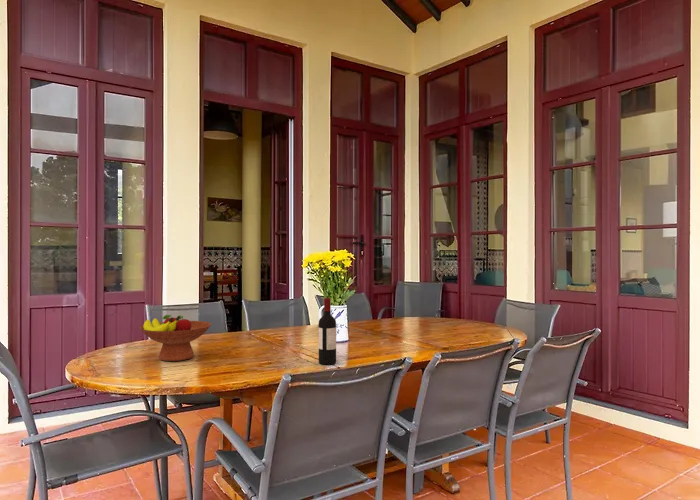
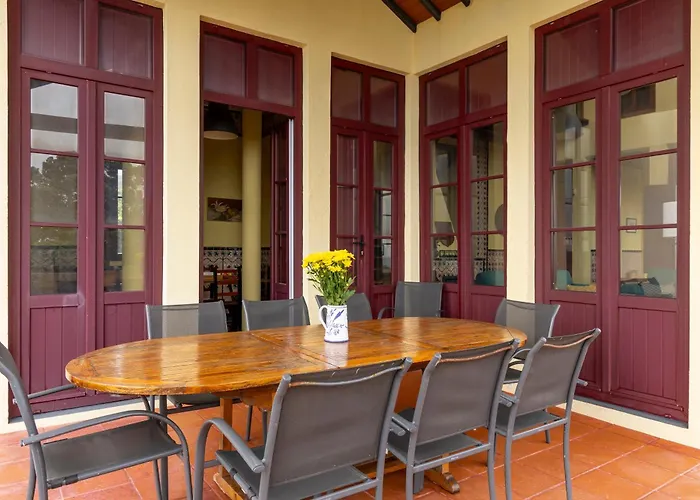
- fruit bowl (176, 335)
- wine bottle (327, 330)
